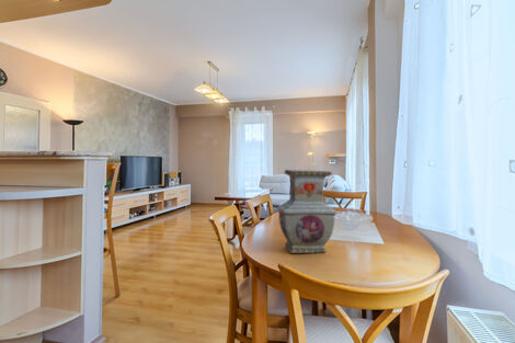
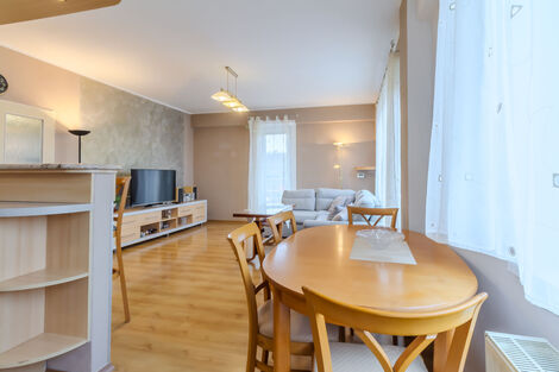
- vase (305, 209)
